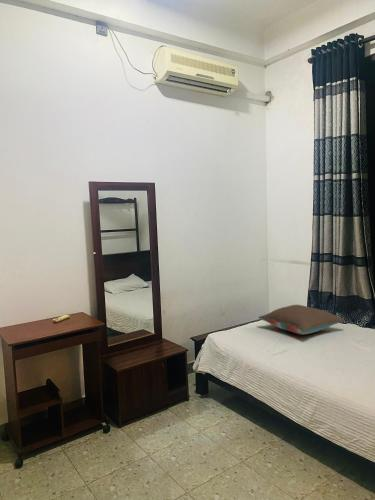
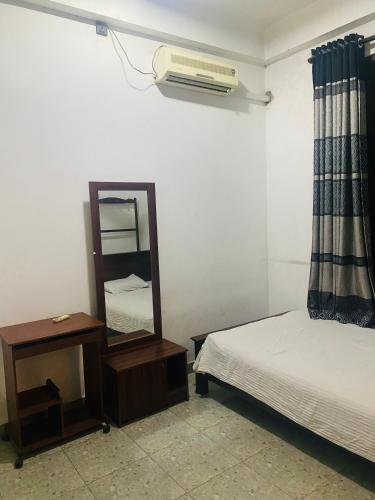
- pillow (300, 318)
